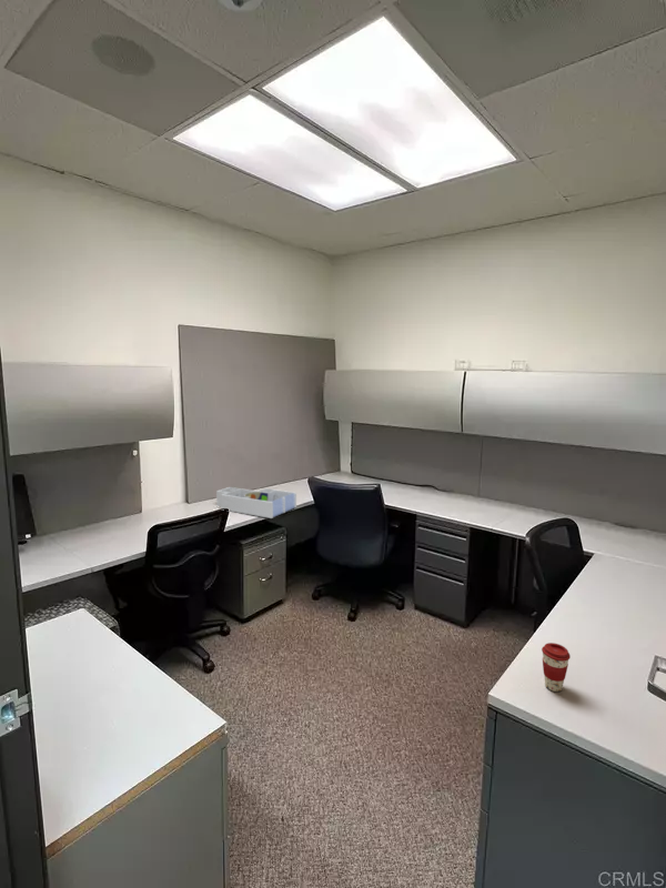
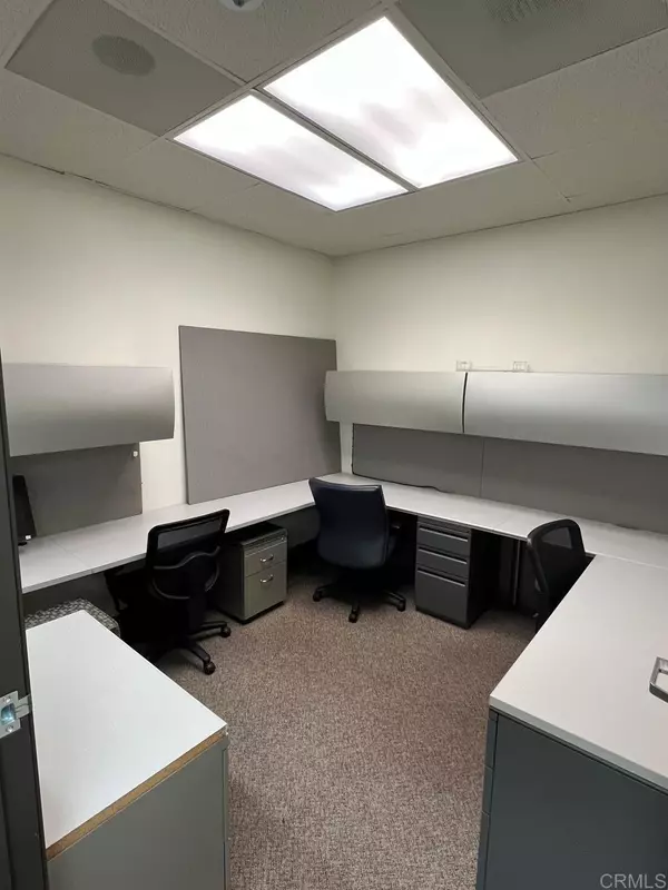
- coffee cup (554, 667)
- desk organizer (253, 500)
